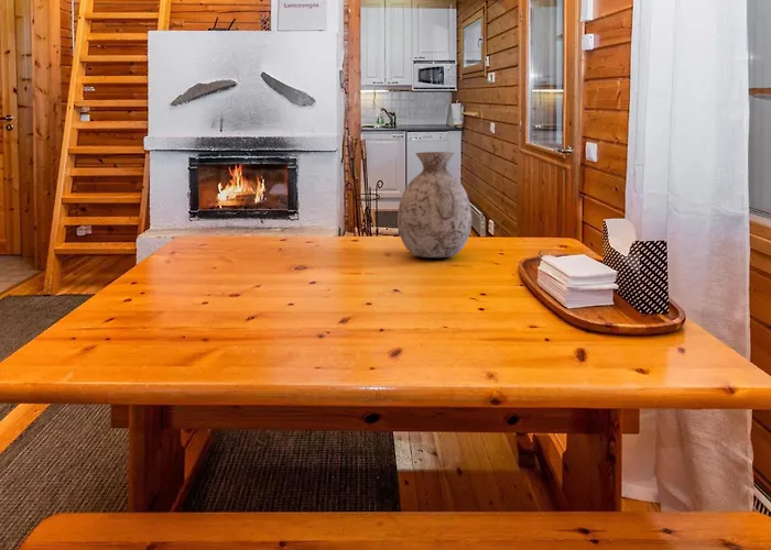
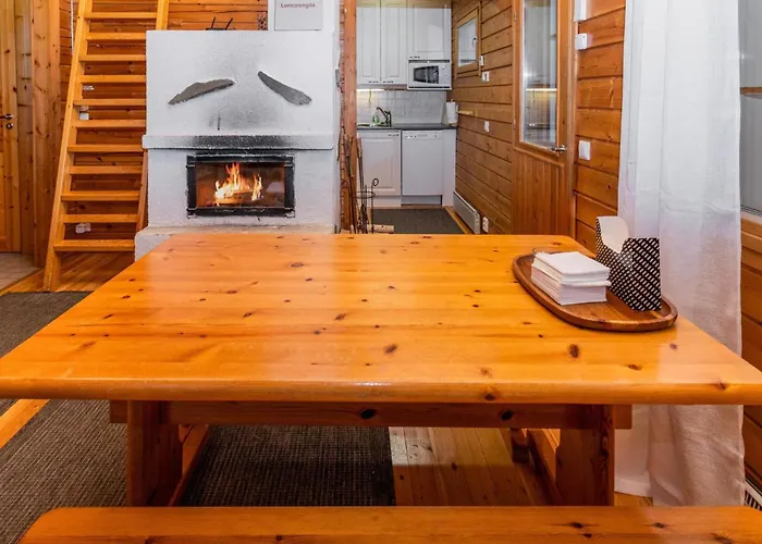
- vase (434, 205)
